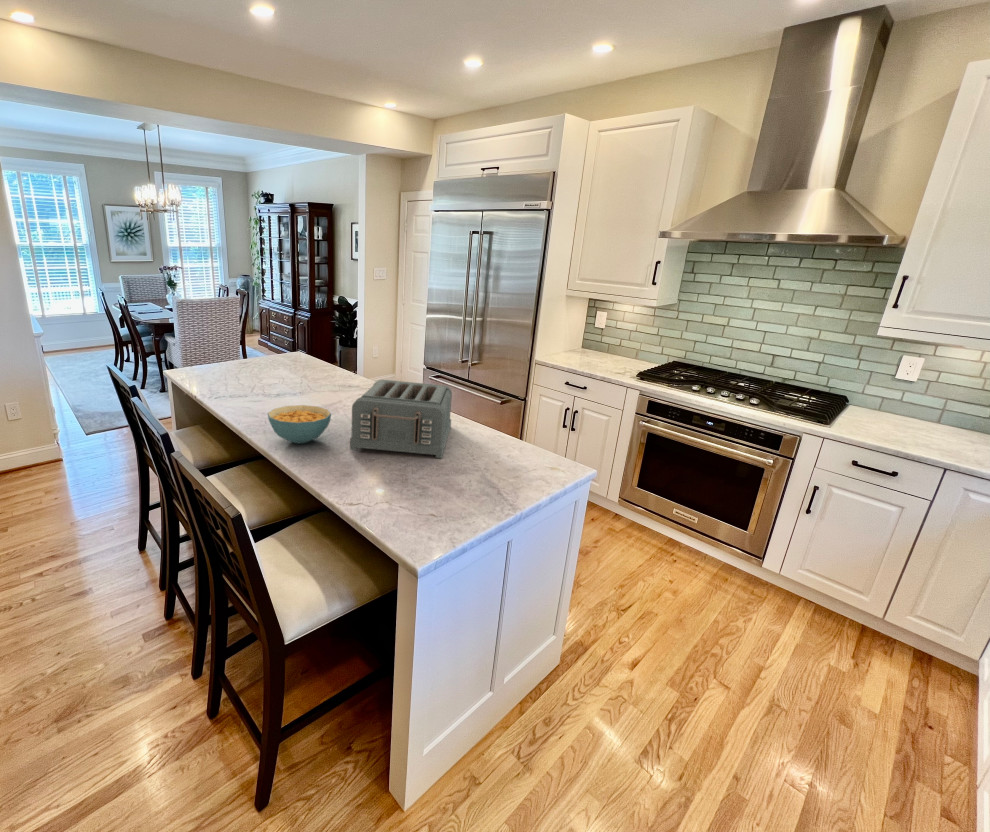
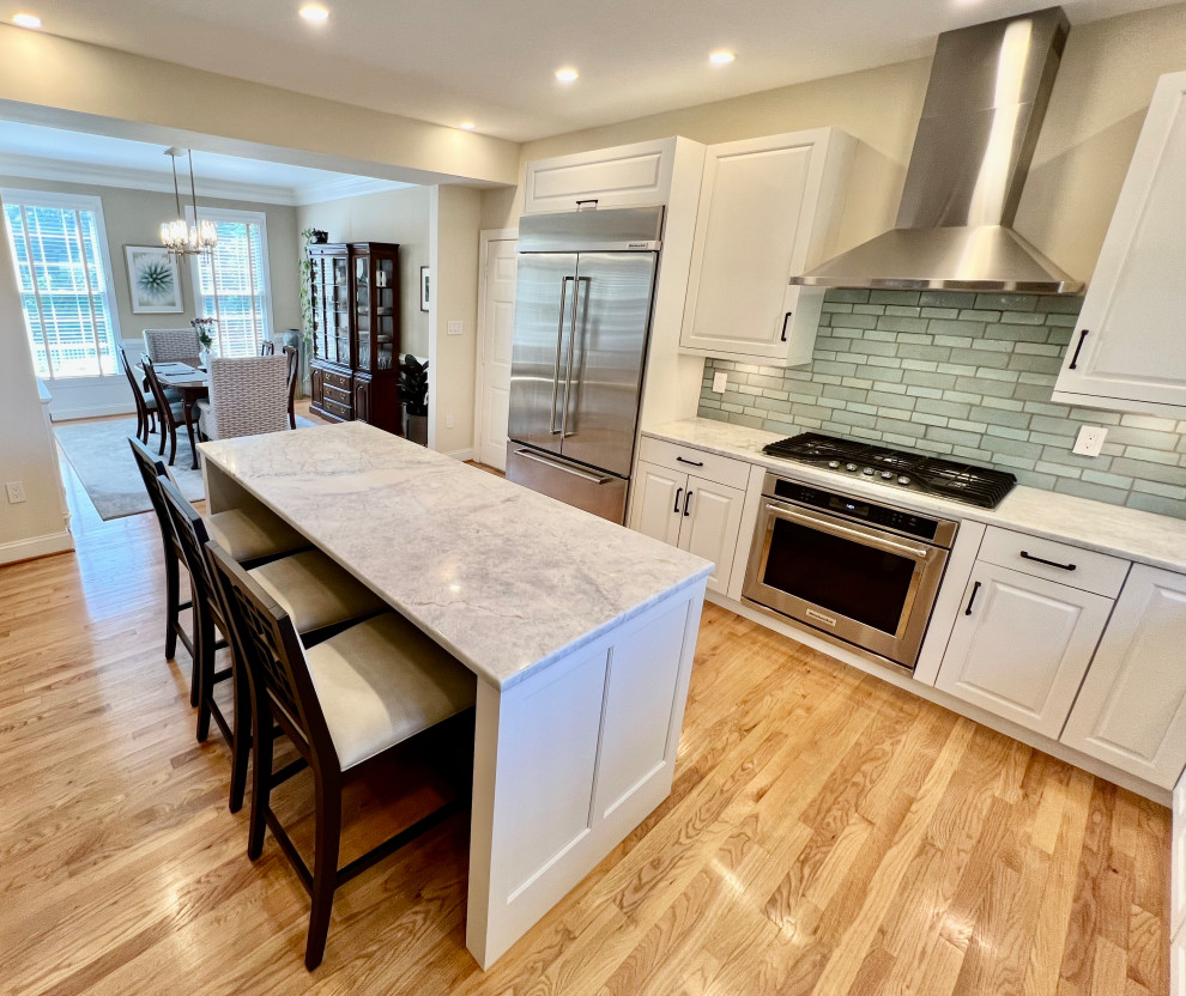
- toaster (404, 416)
- cereal bowl (300, 427)
